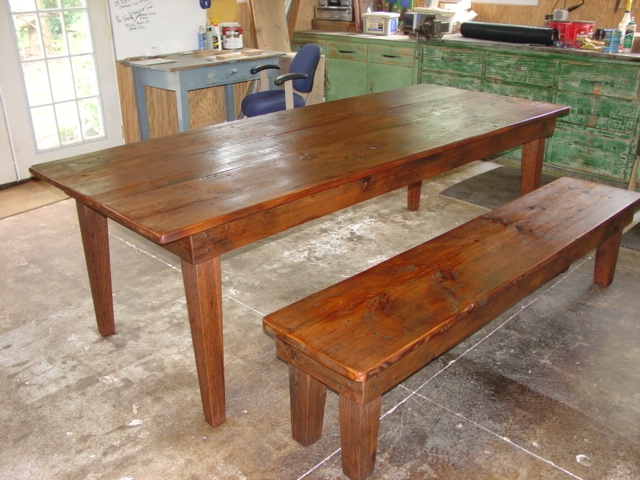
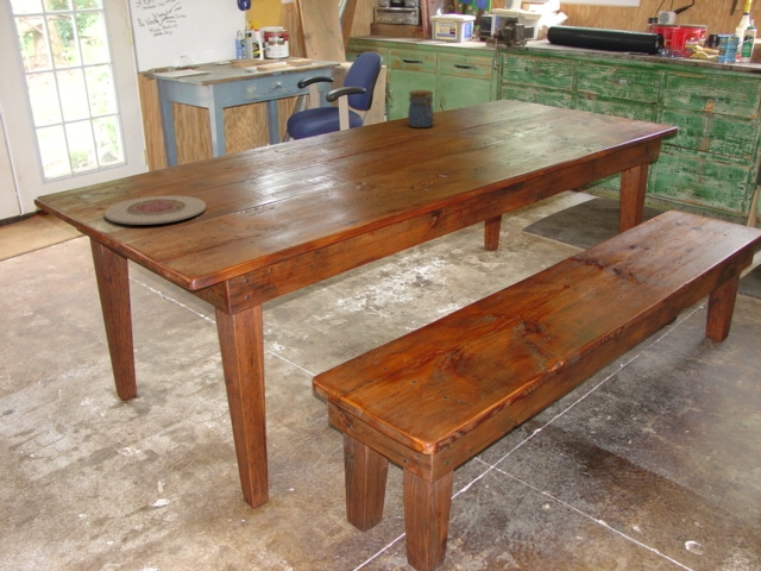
+ jar (421, 108)
+ plate (156, 208)
